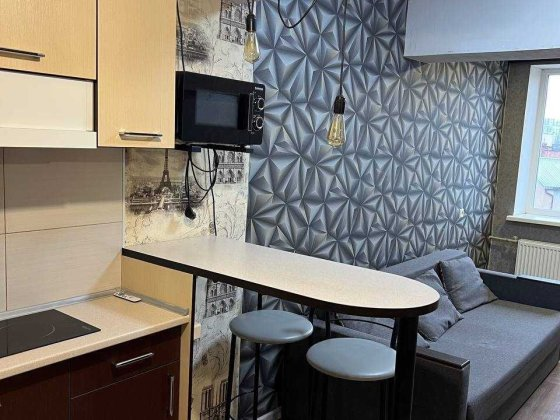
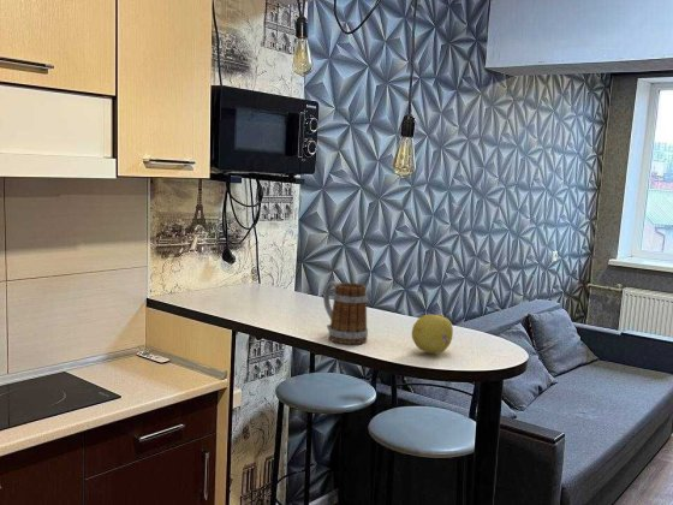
+ mug (343, 310)
+ fruit (431, 332)
